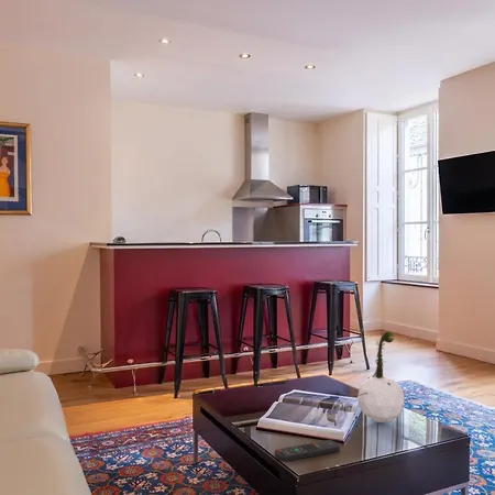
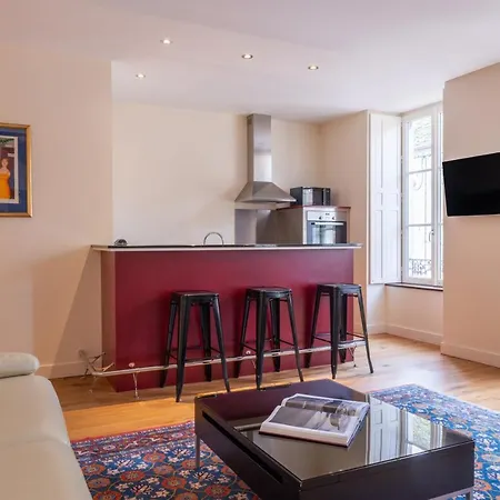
- plant (377, 377)
- remote control (307, 450)
